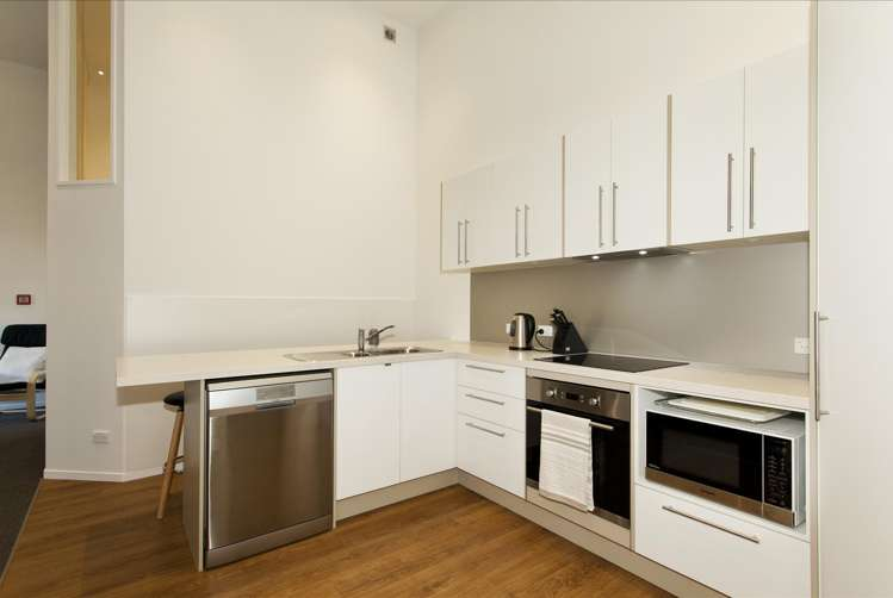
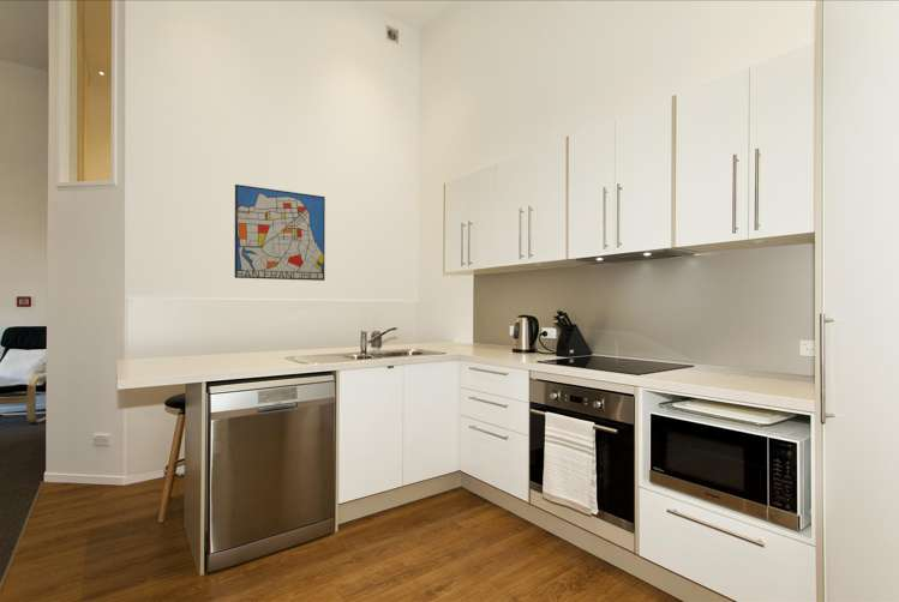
+ wall art (282, 235)
